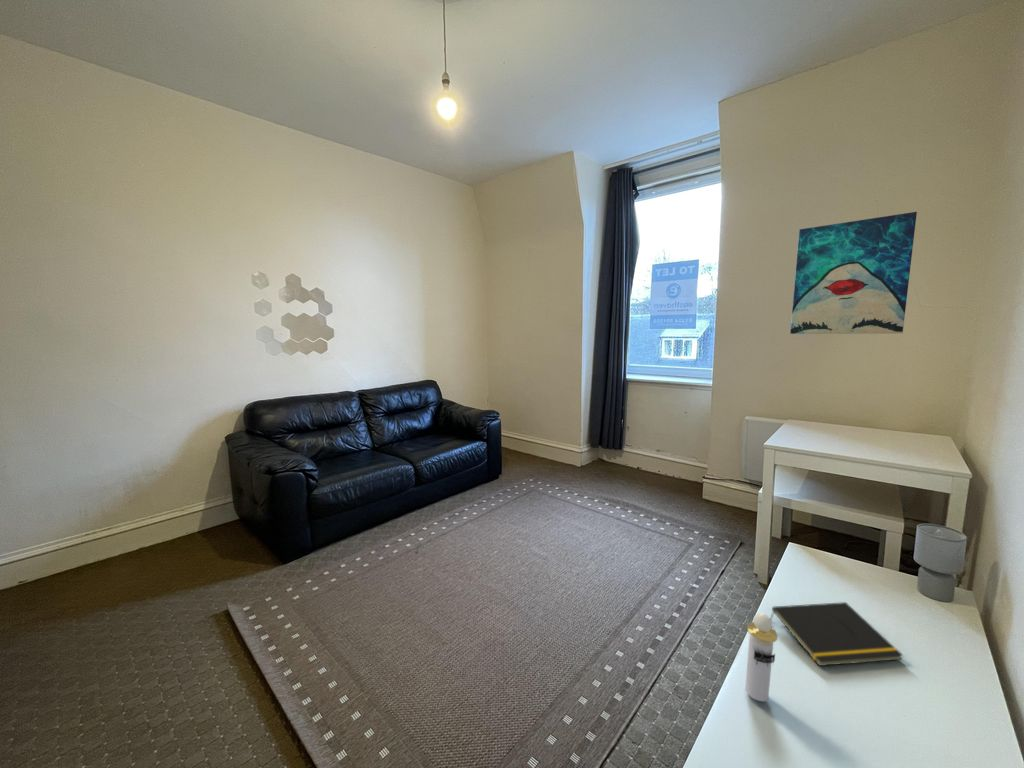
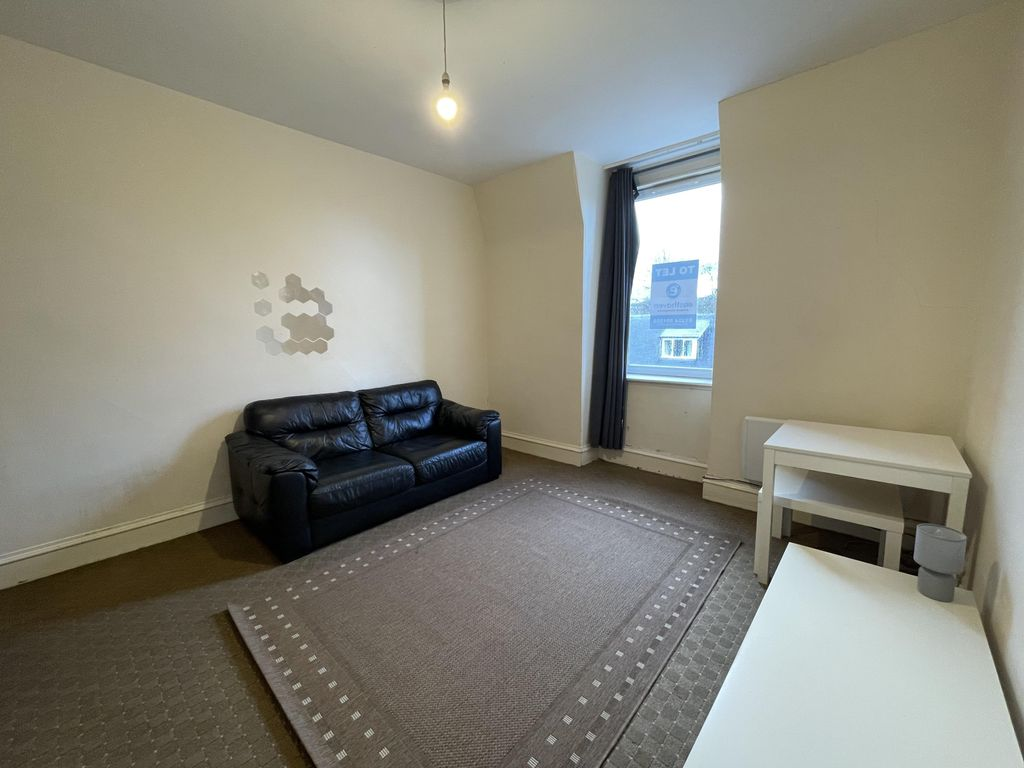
- wall art (848, 278)
- perfume bottle (759, 655)
- notepad (833, 631)
